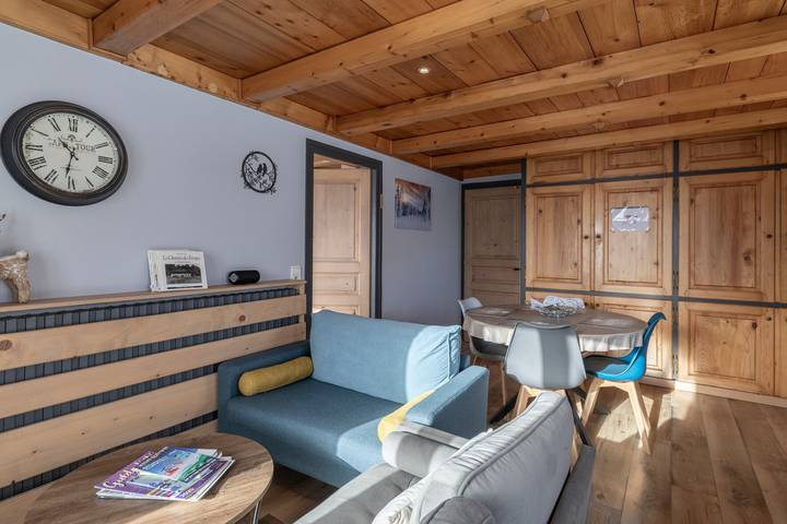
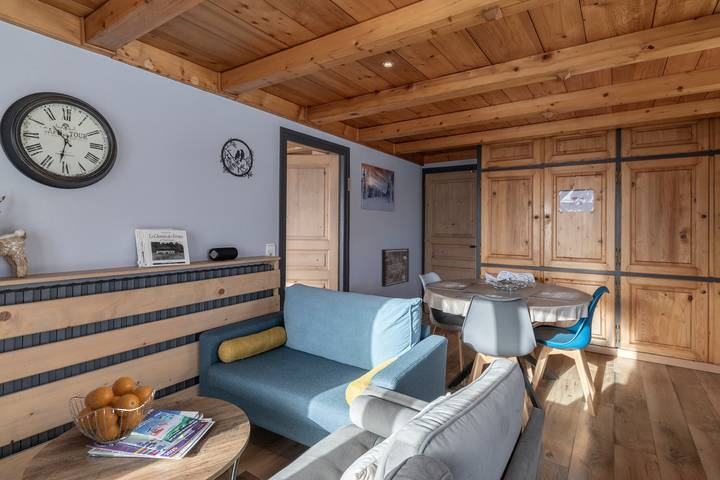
+ fruit basket (114, 409)
+ wall art (395, 266)
